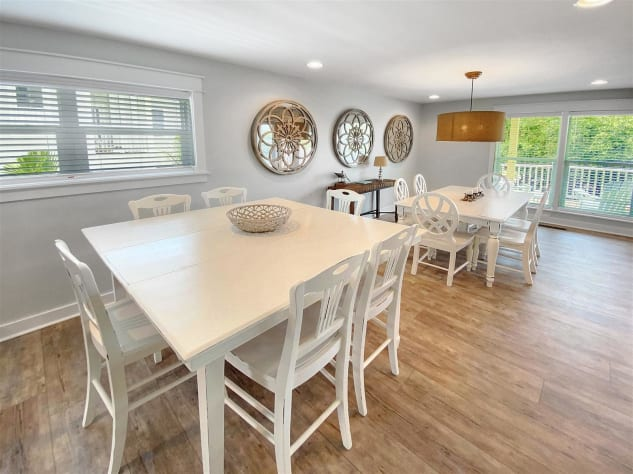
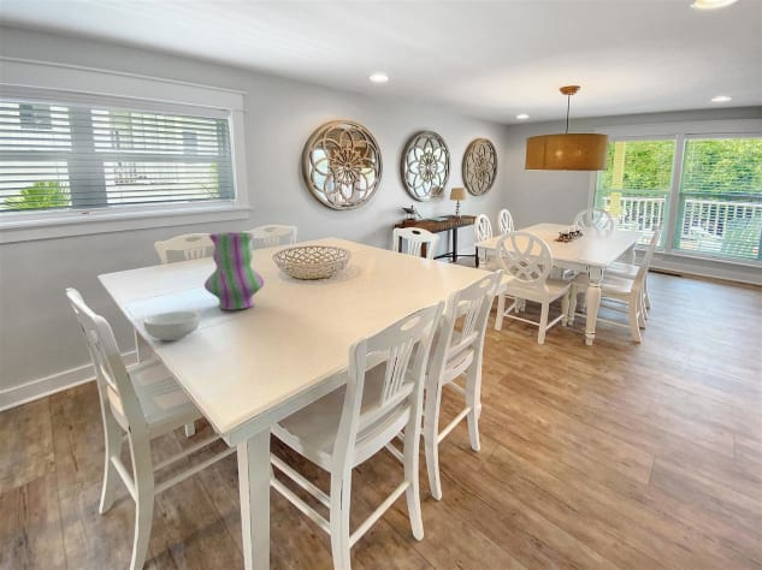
+ cereal bowl (172, 327)
+ vase (234, 271)
